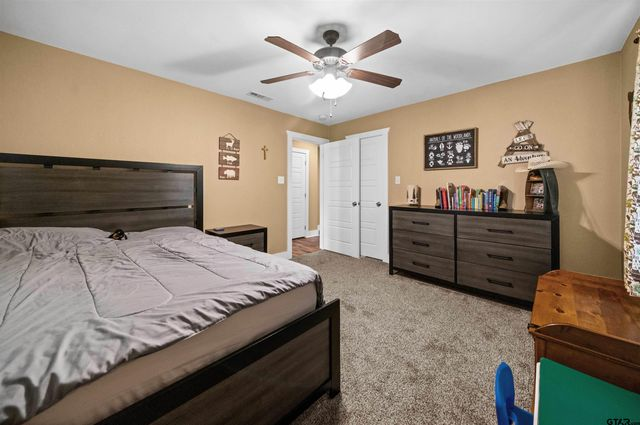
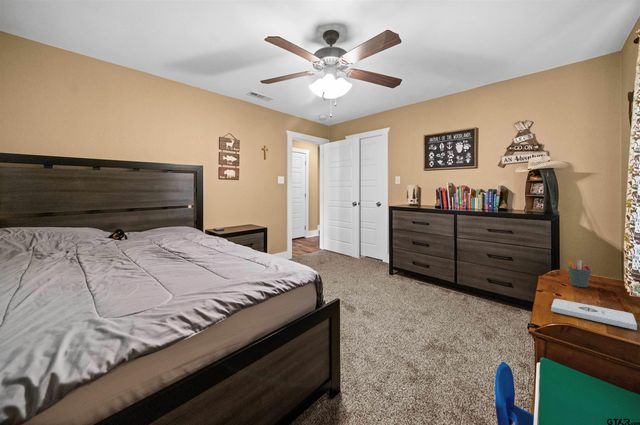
+ notepad (590, 312)
+ pen holder (578, 272)
